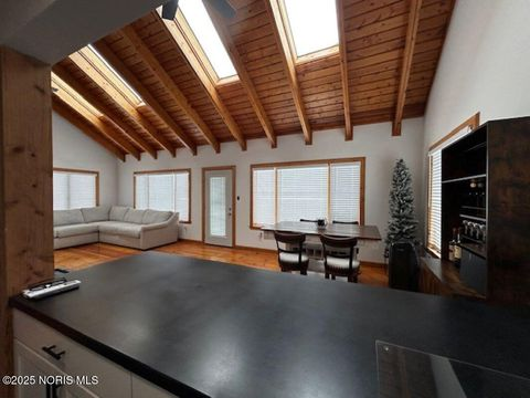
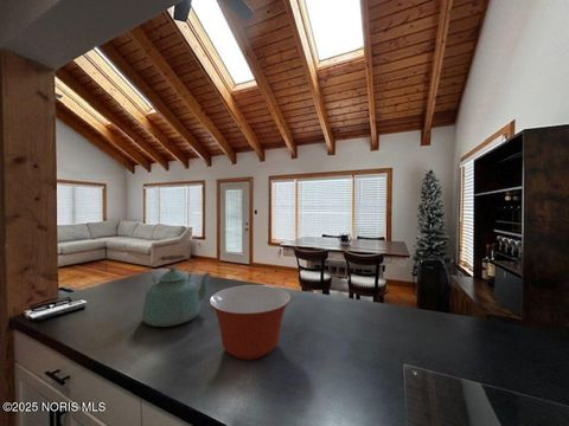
+ mixing bowl (250, 322)
+ kettle (178, 285)
